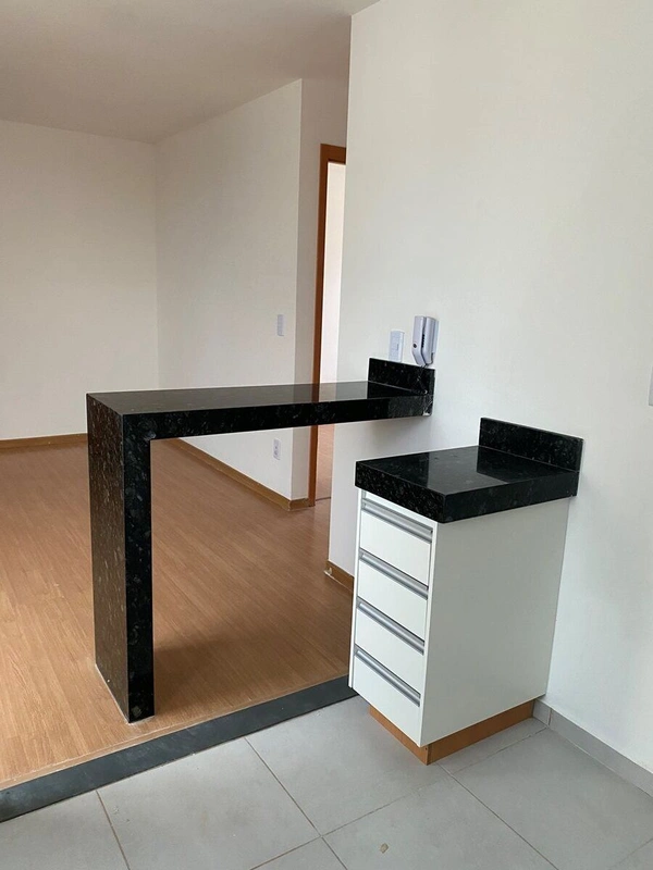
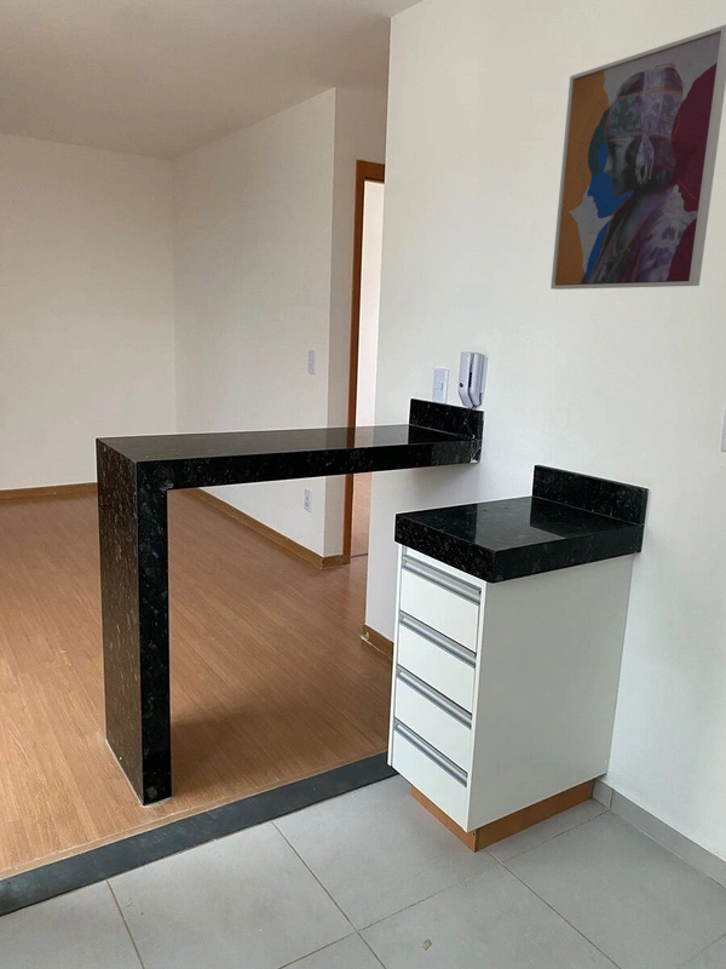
+ wall art (630, 174)
